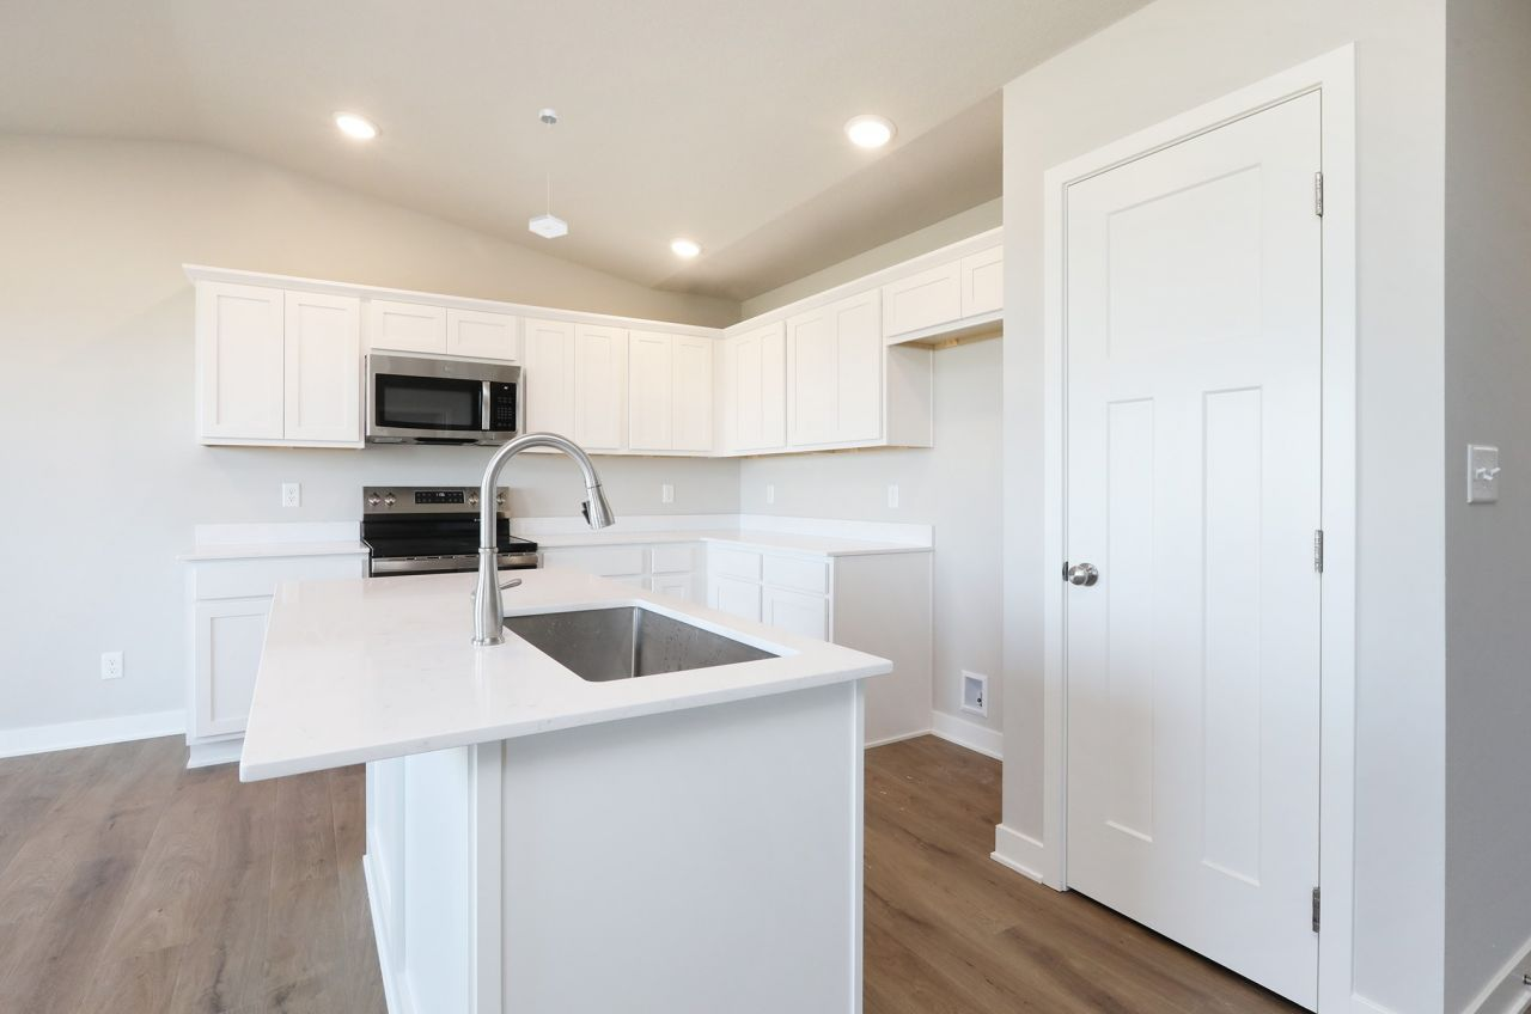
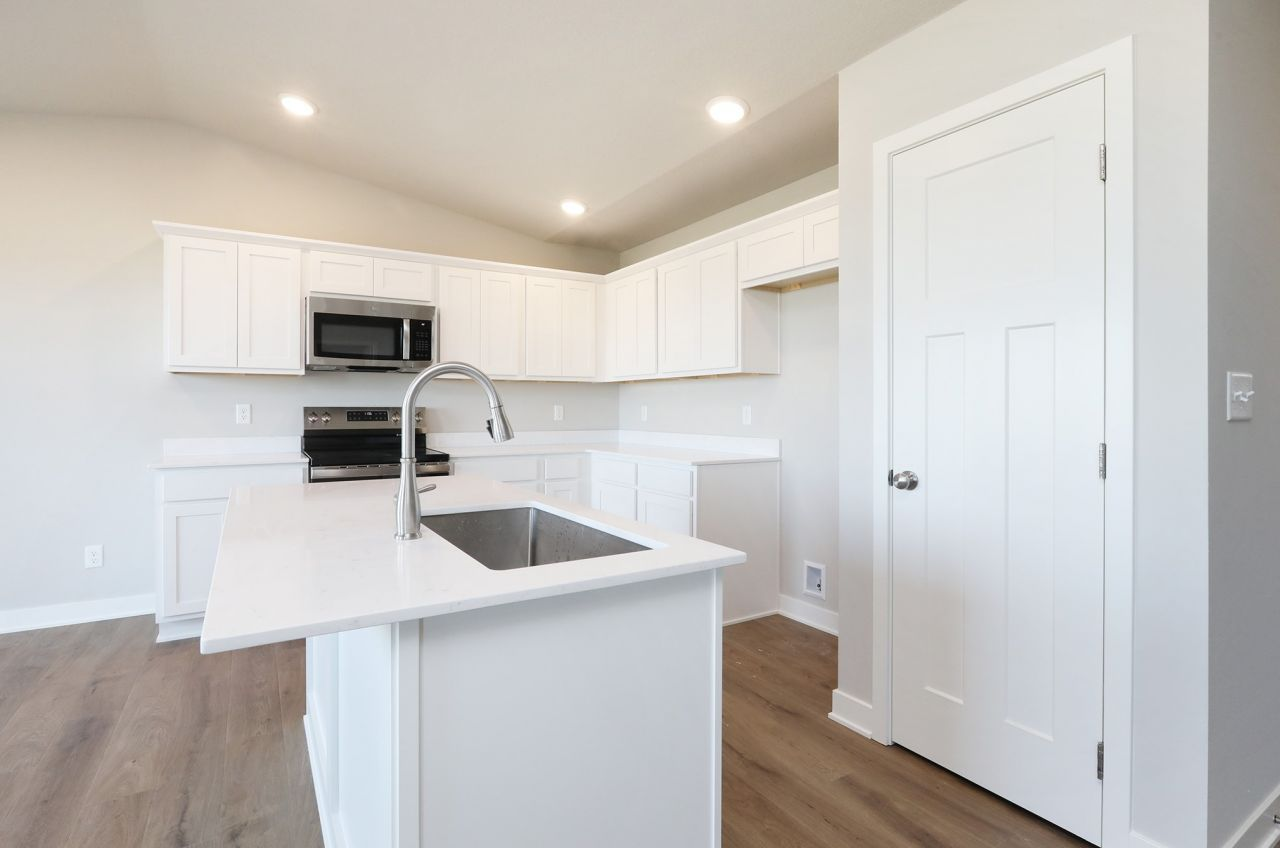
- pendant lamp (548, 177)
